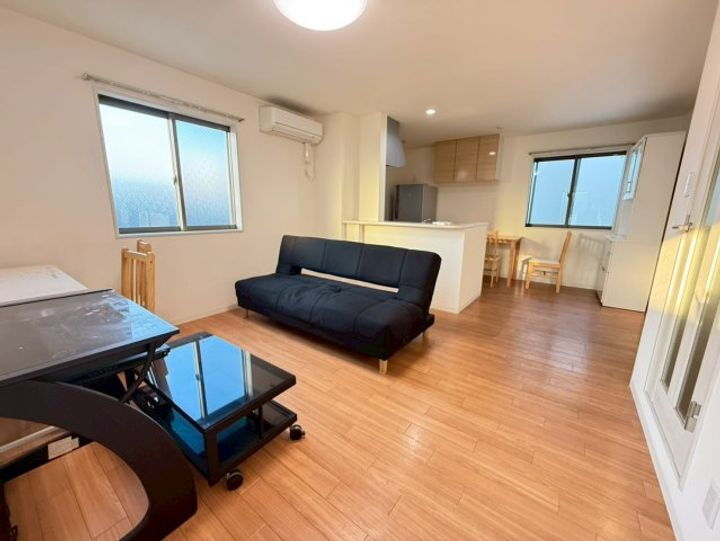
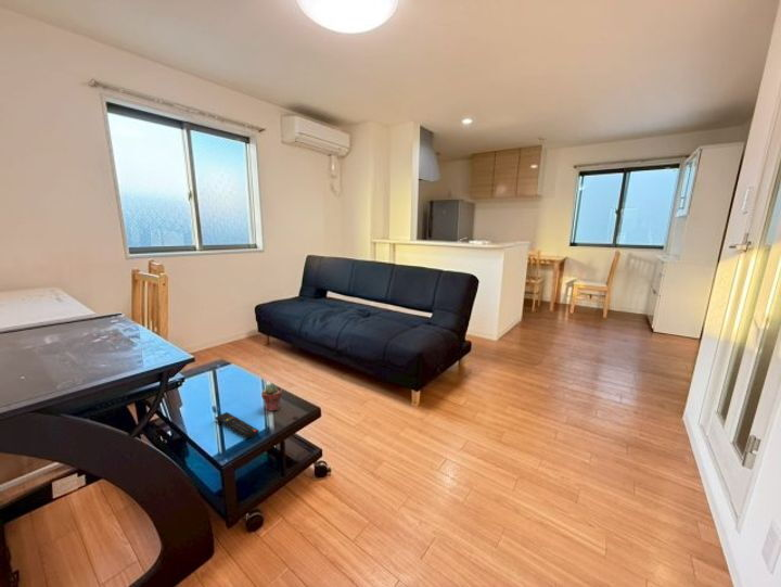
+ remote control (236, 424)
+ potted succulent (272, 395)
